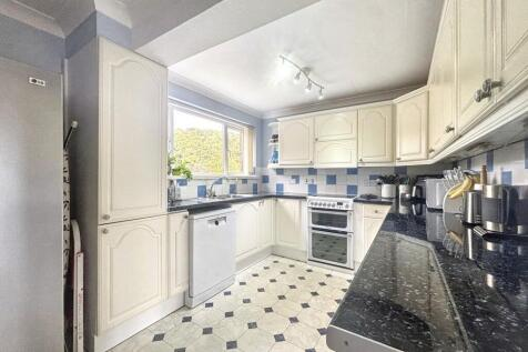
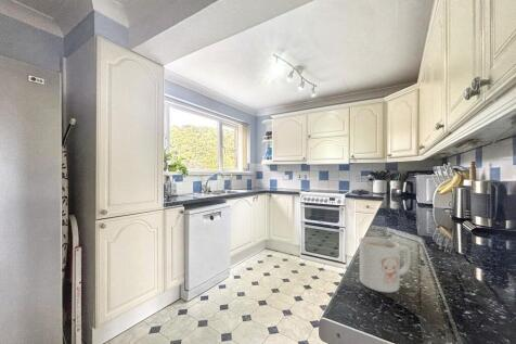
+ mug (386, 262)
